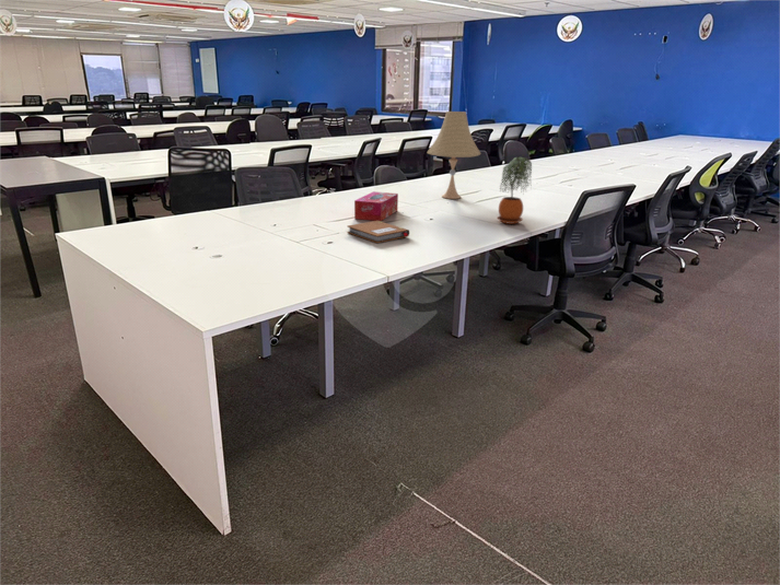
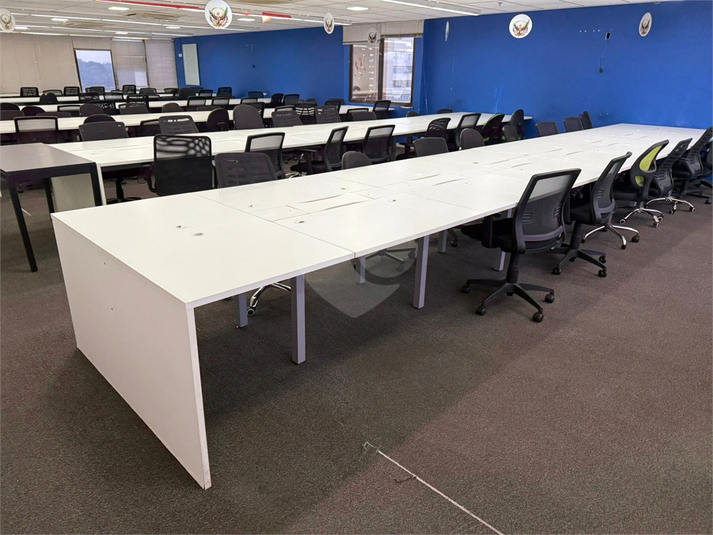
- potted plant (514, 188)
- tissue box (376, 206)
- desk lamp (453, 155)
- notebook (379, 231)
